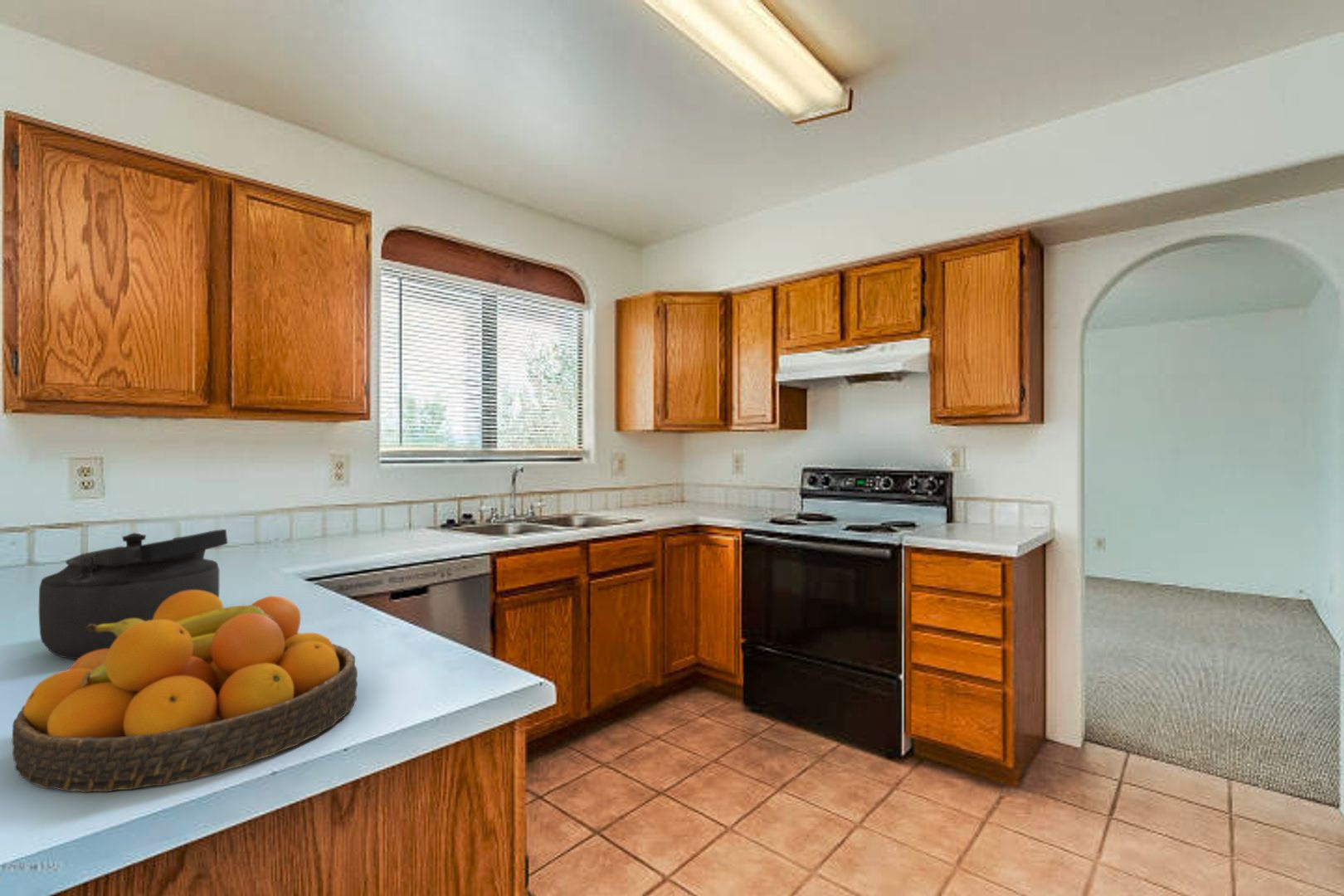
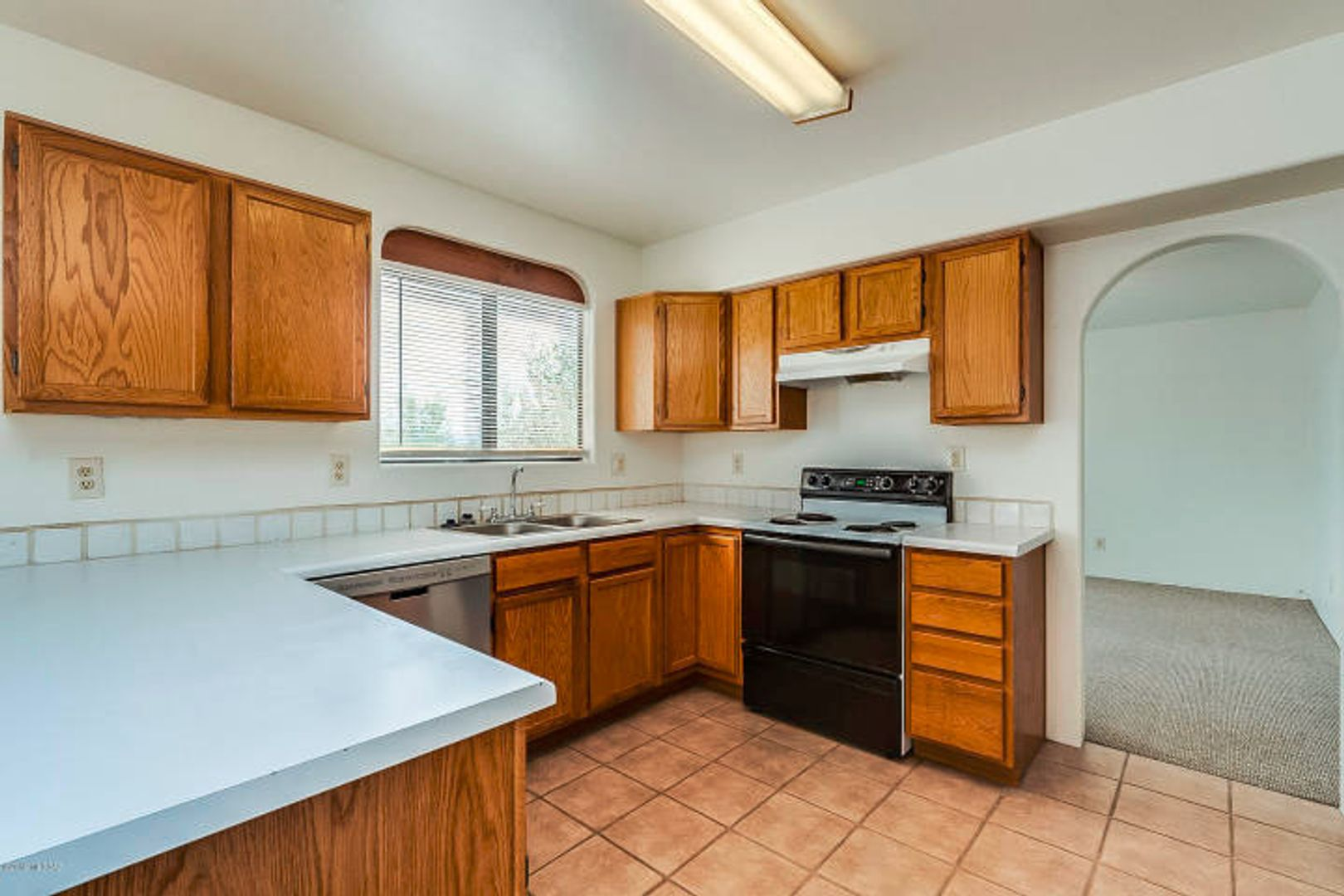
- fruit bowl (206, 661)
- kettle (141, 586)
